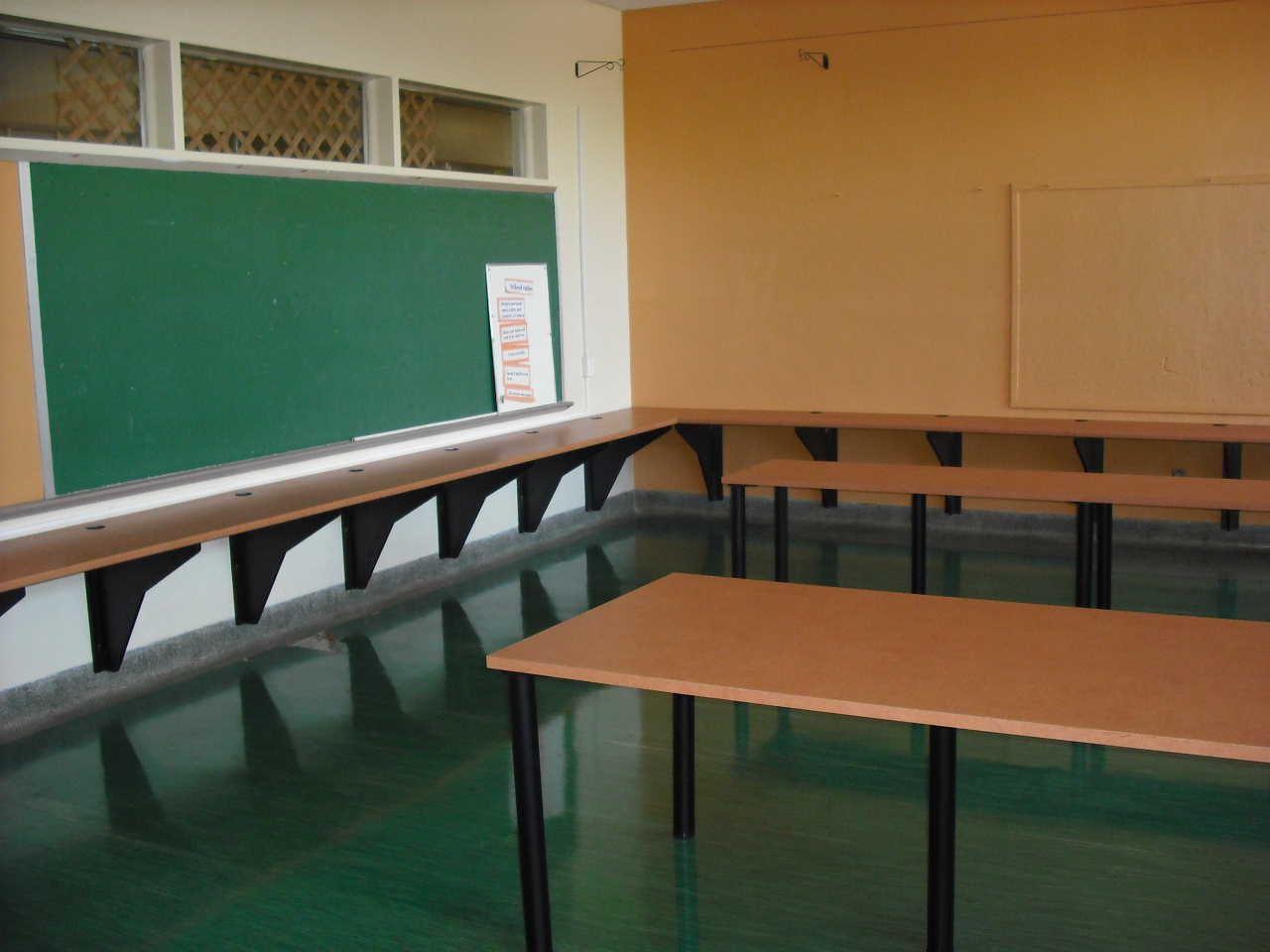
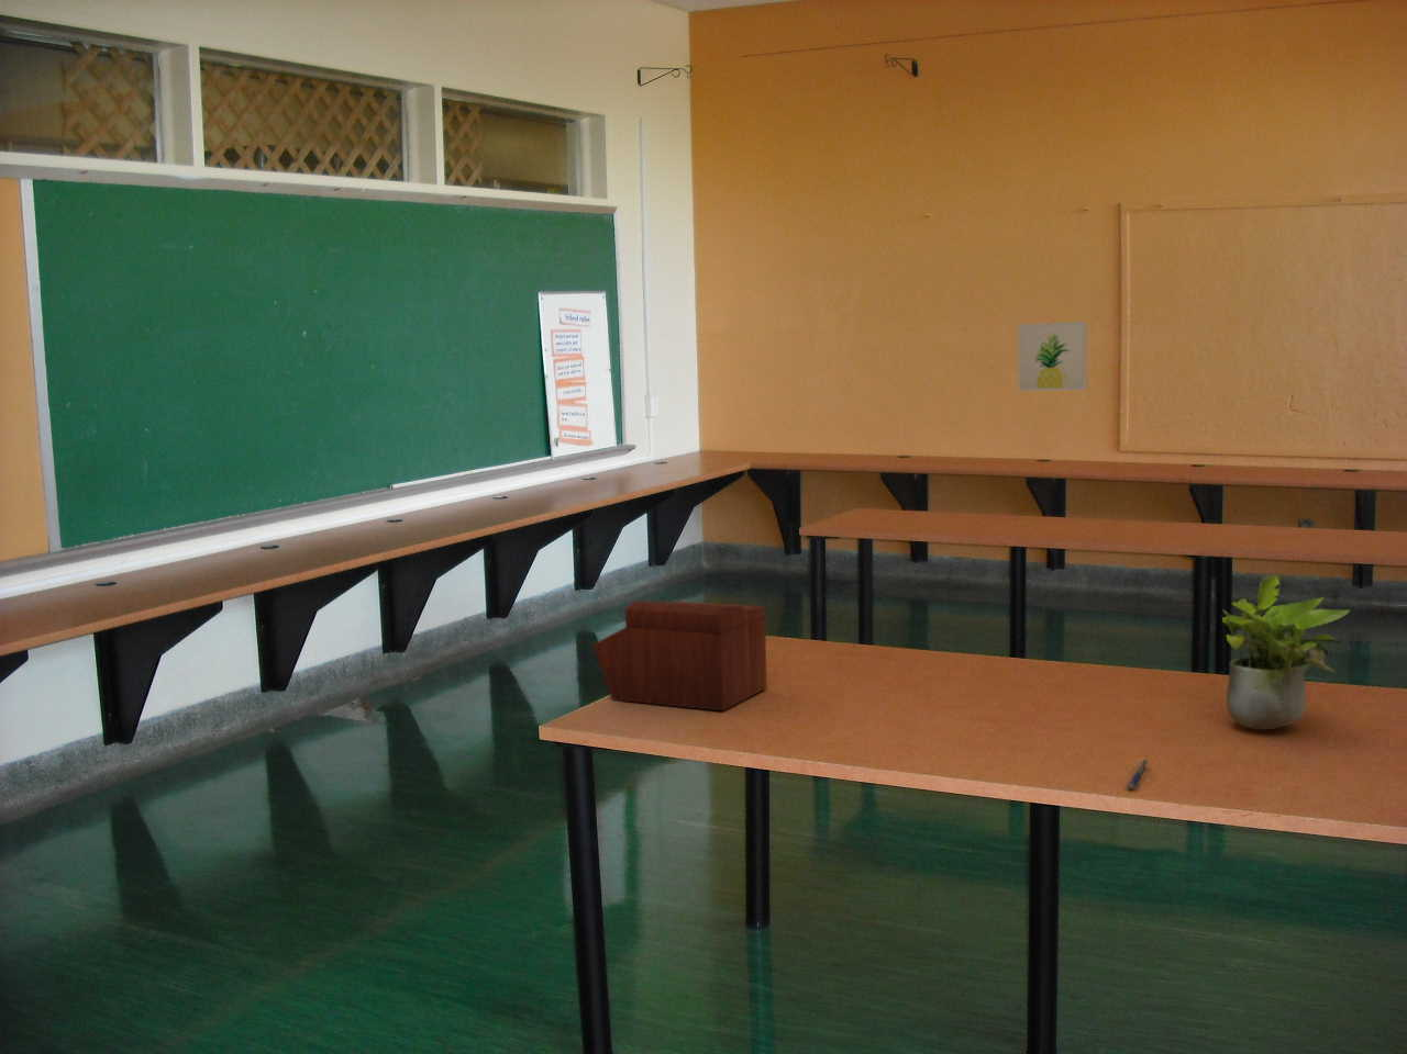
+ potted plant (1277, 657)
+ pen (1138, 773)
+ sewing box (681, 645)
+ wall art (1052, 356)
